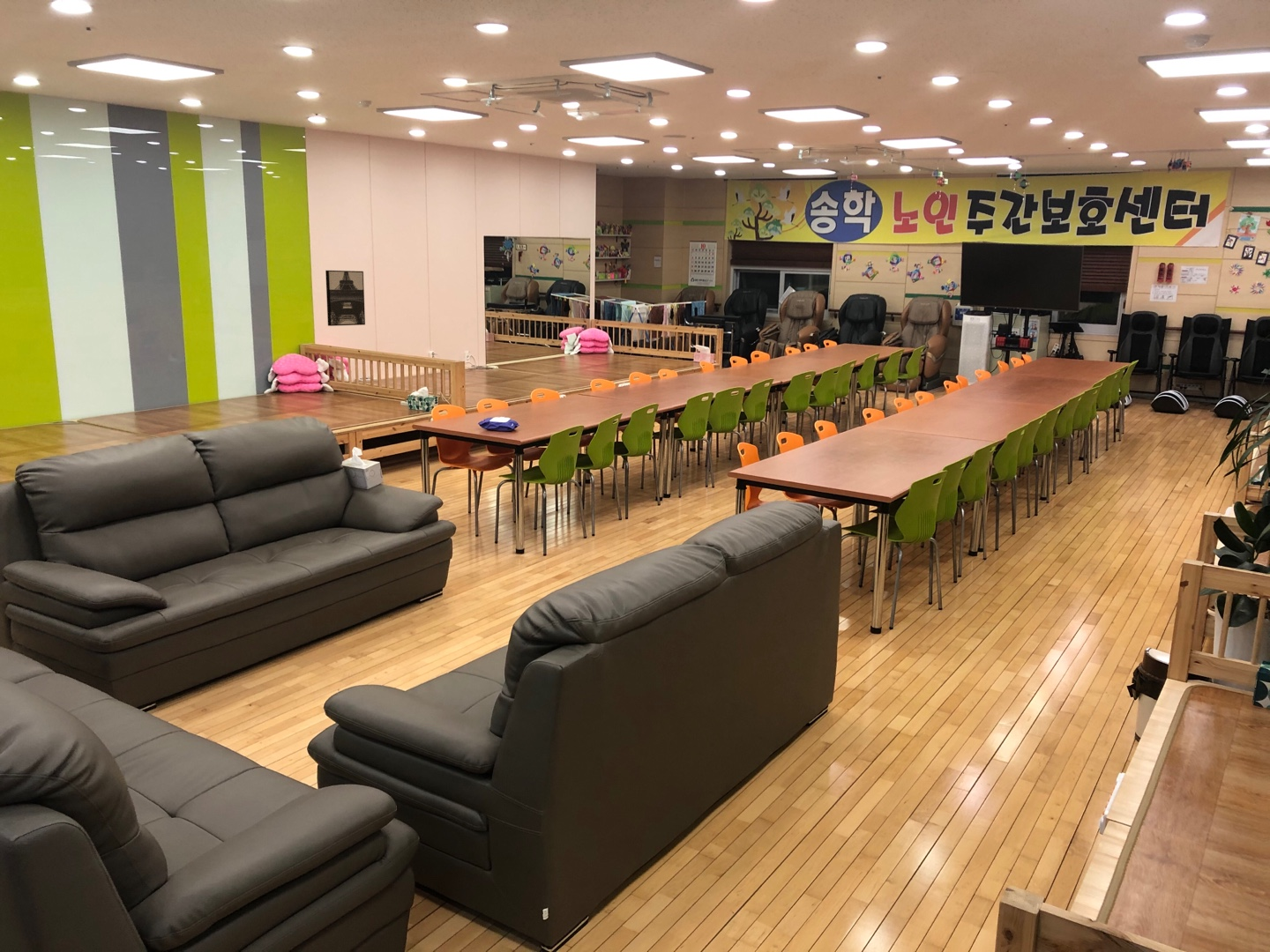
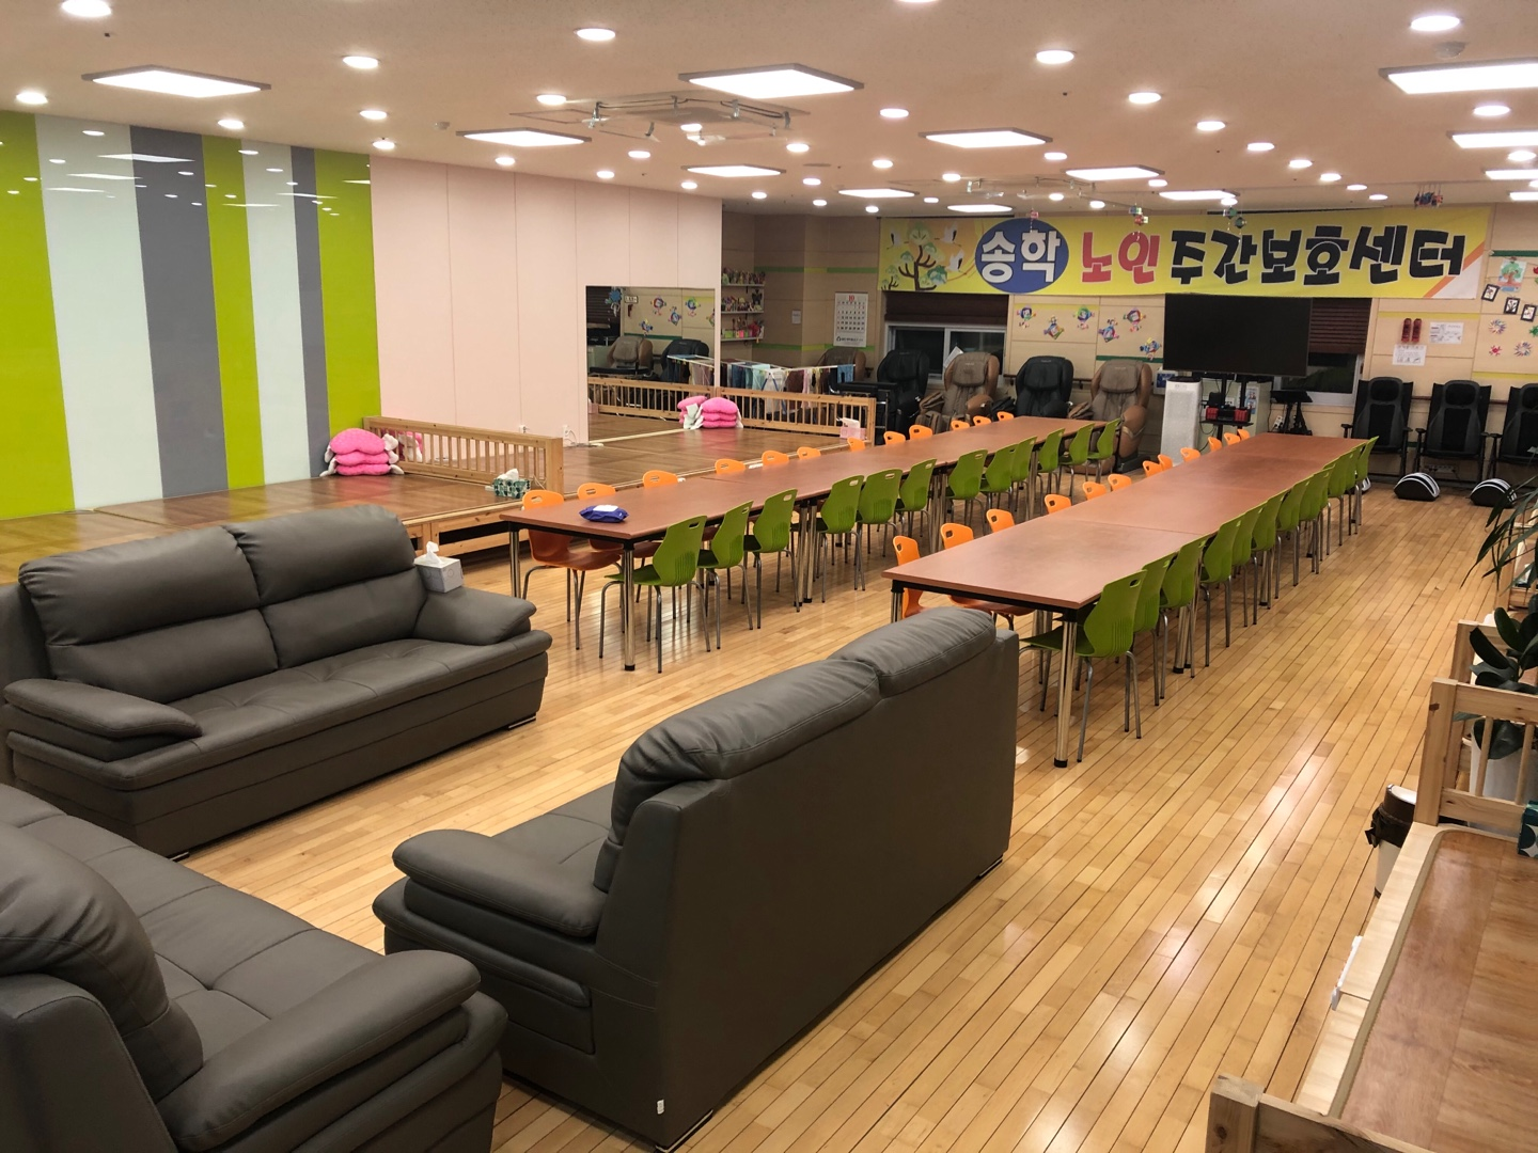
- wall art (346, 298)
